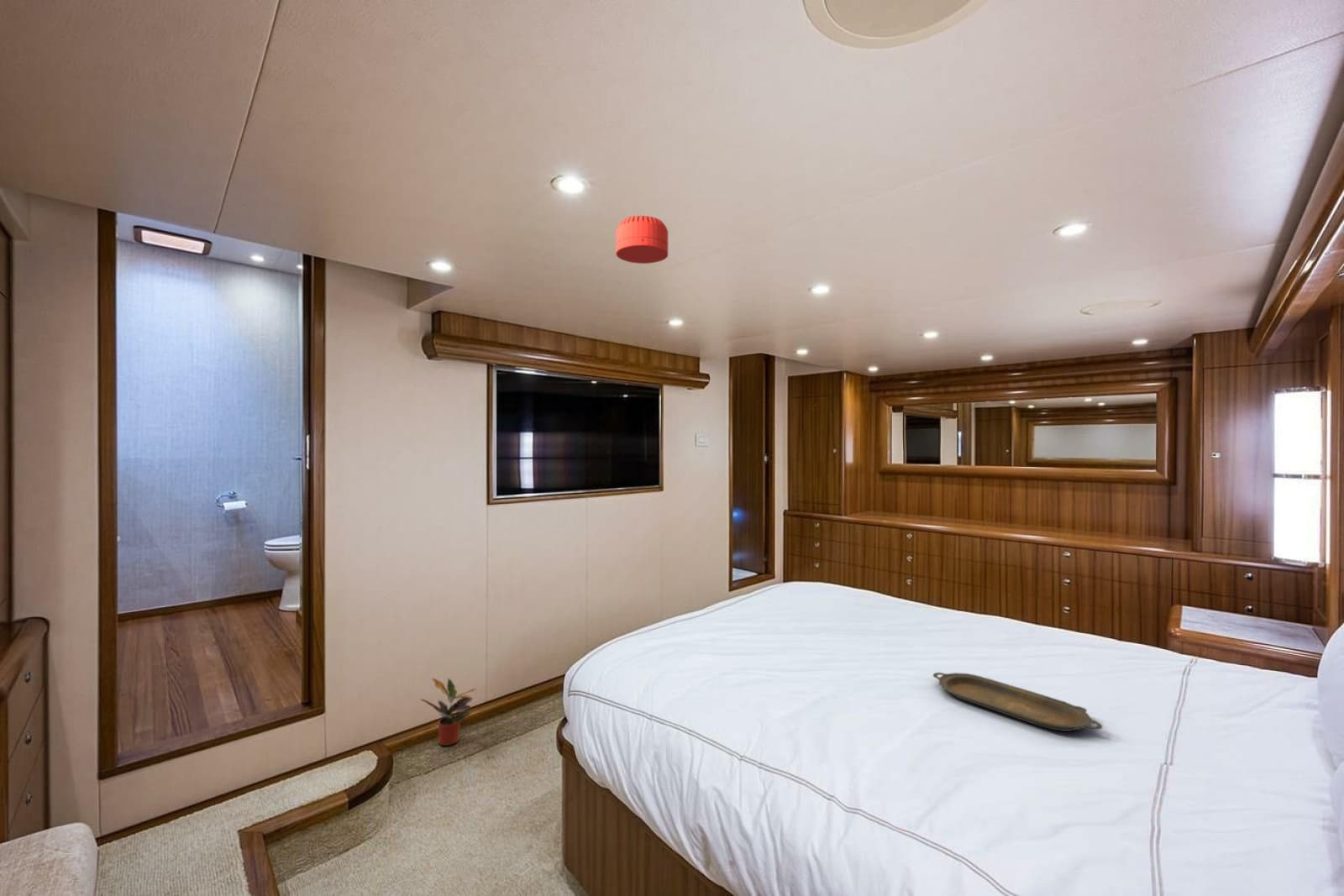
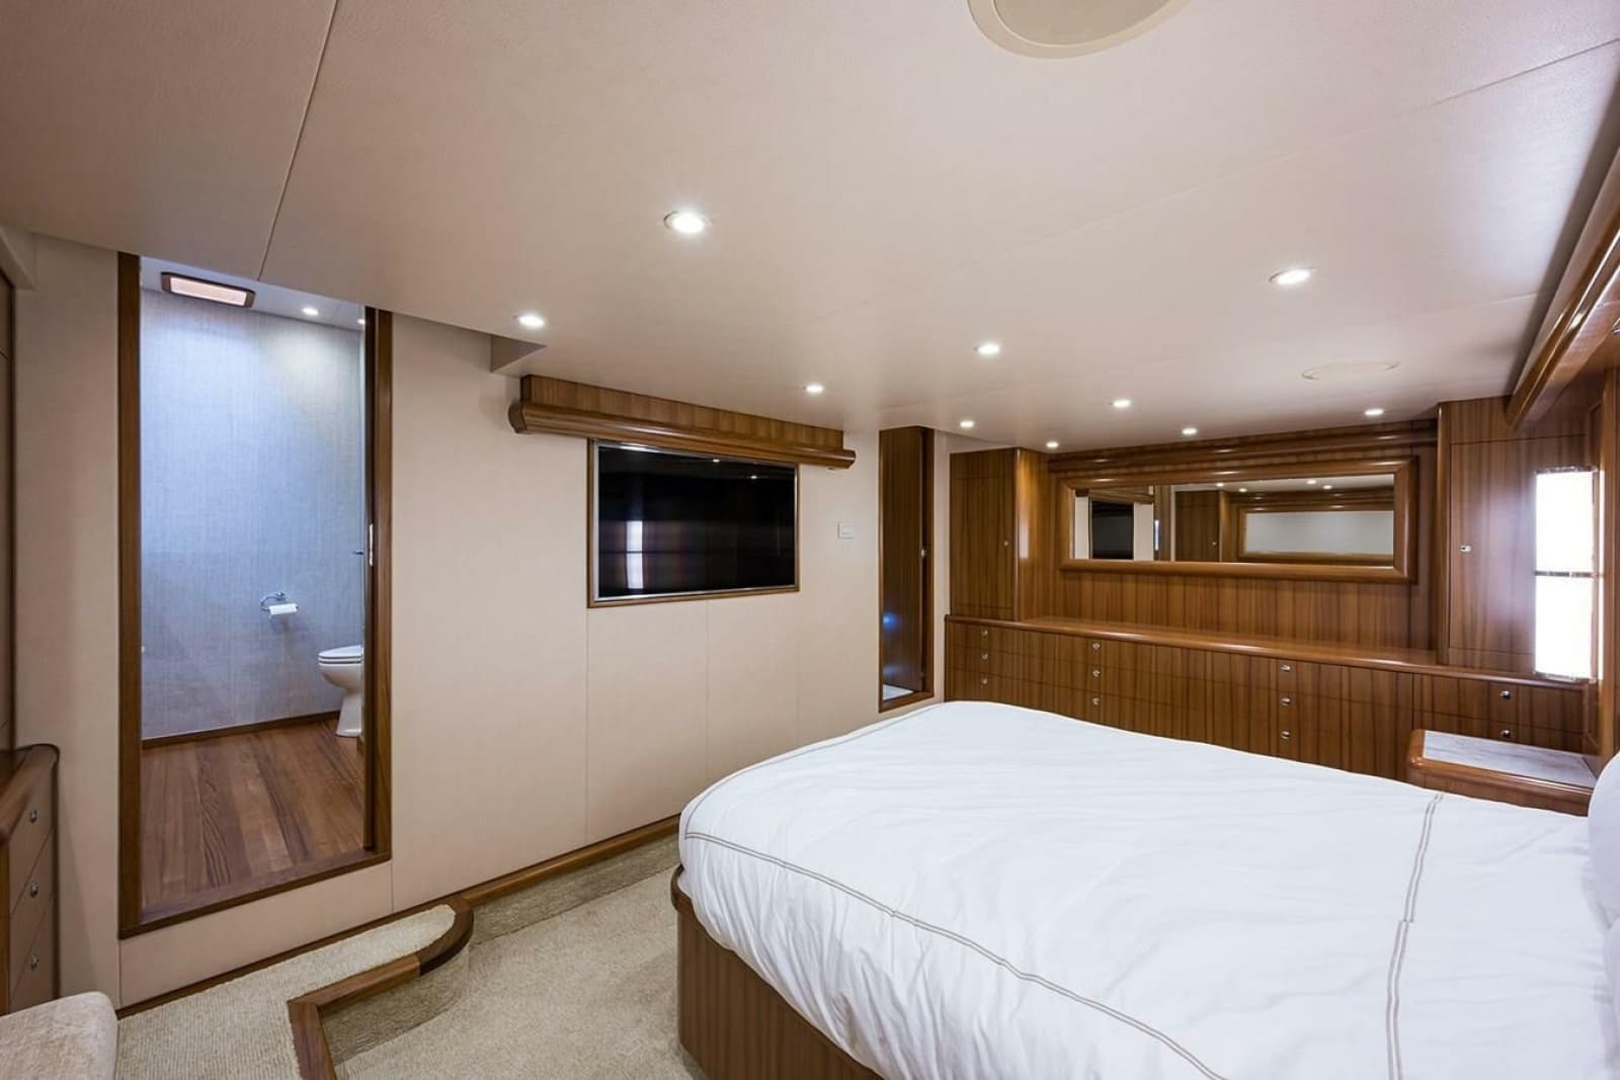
- potted plant (453, 710)
- smoke detector (642, 238)
- serving tray (1009, 701)
